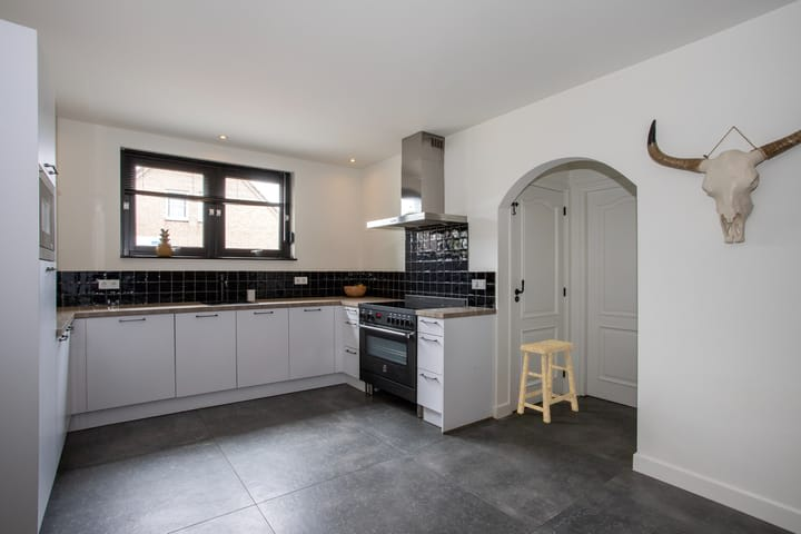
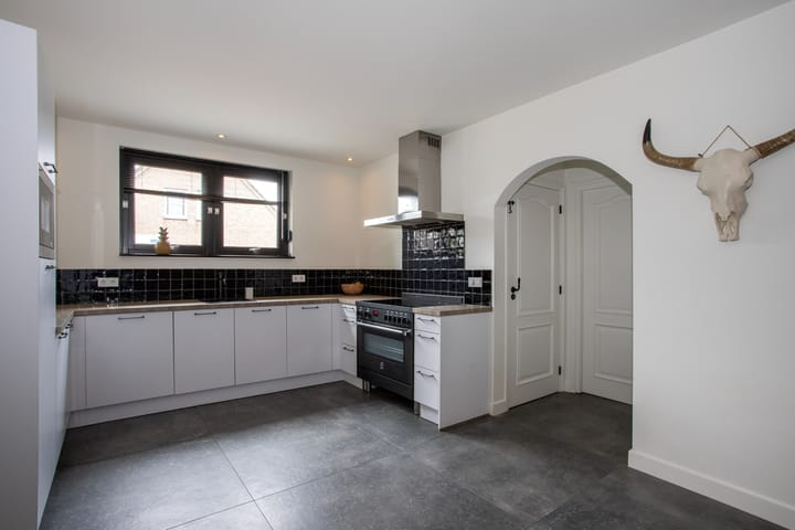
- stool (547, 377)
